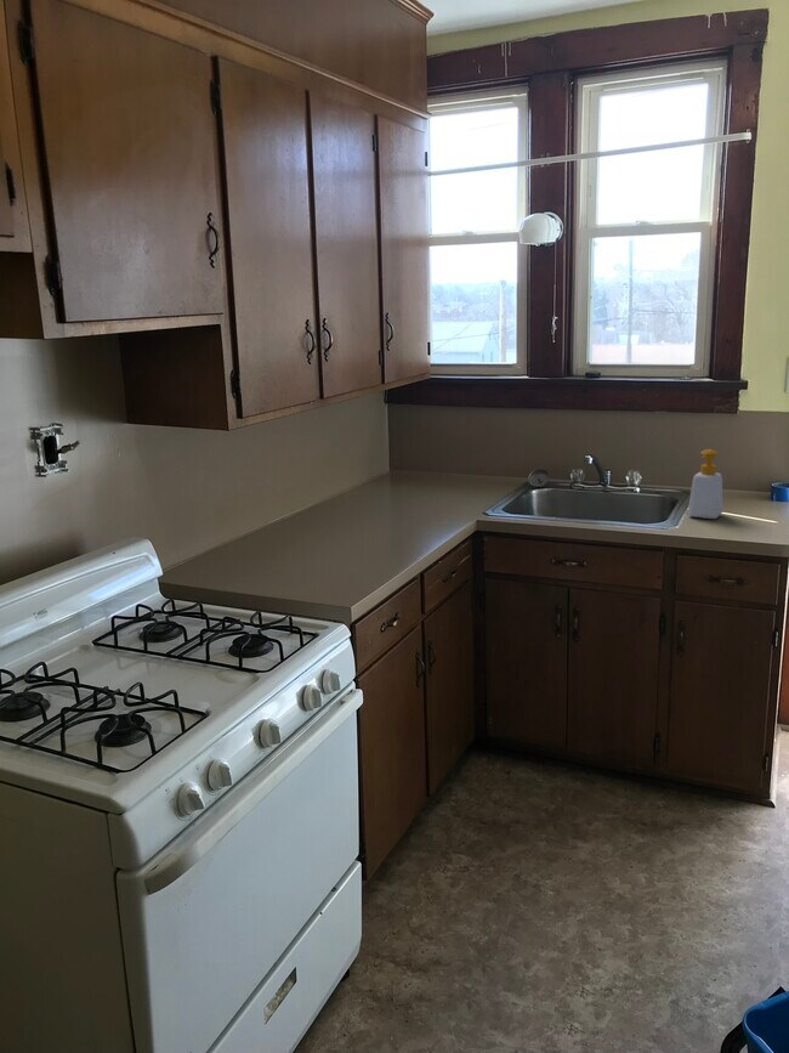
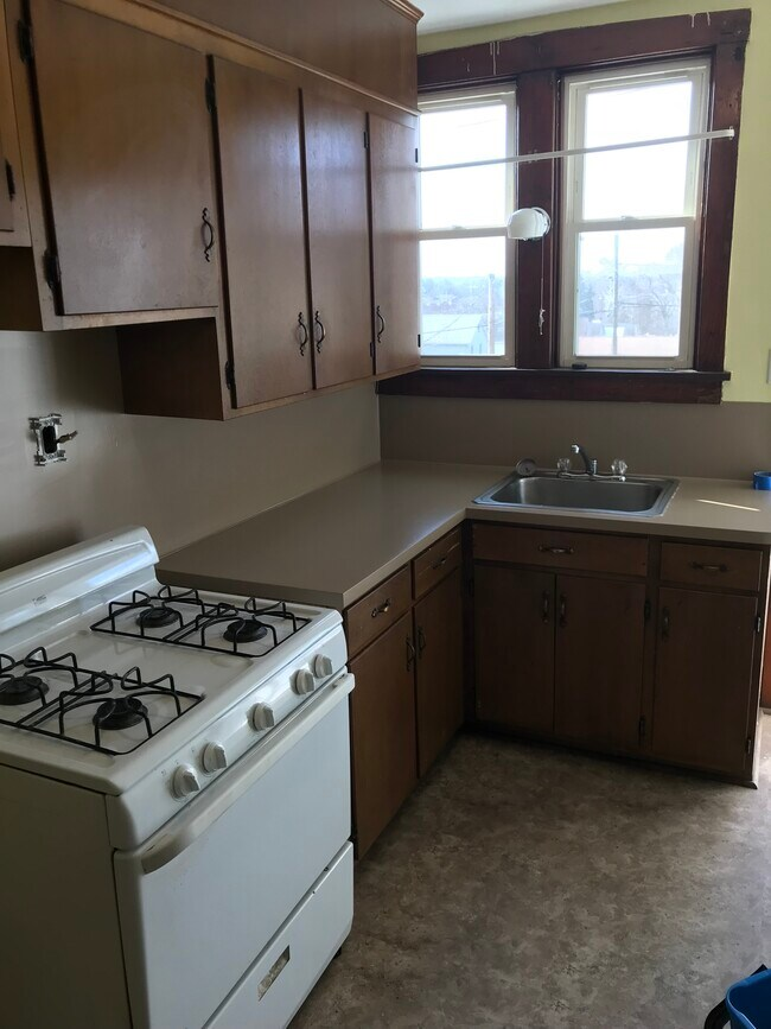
- soap bottle (705, 483)
